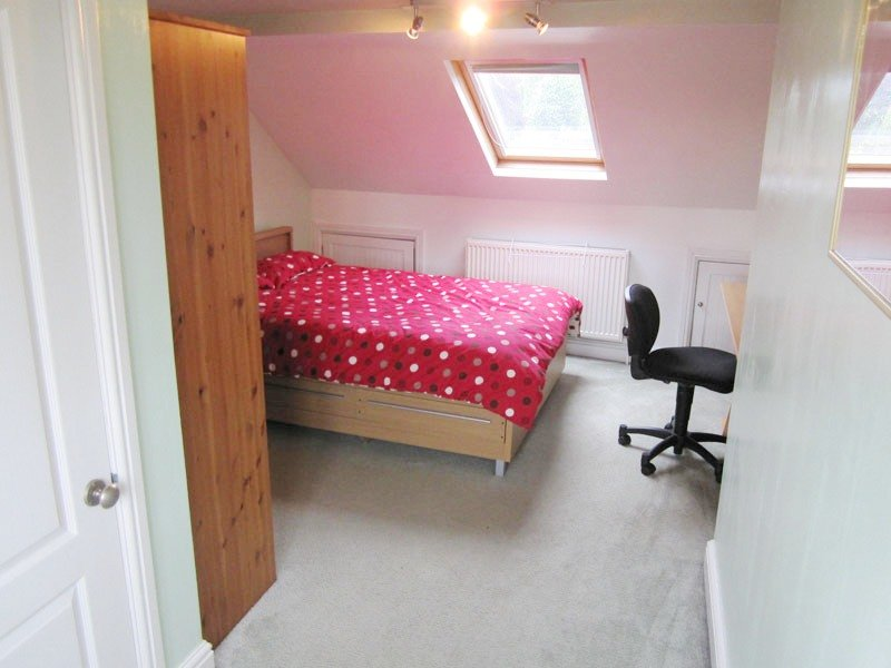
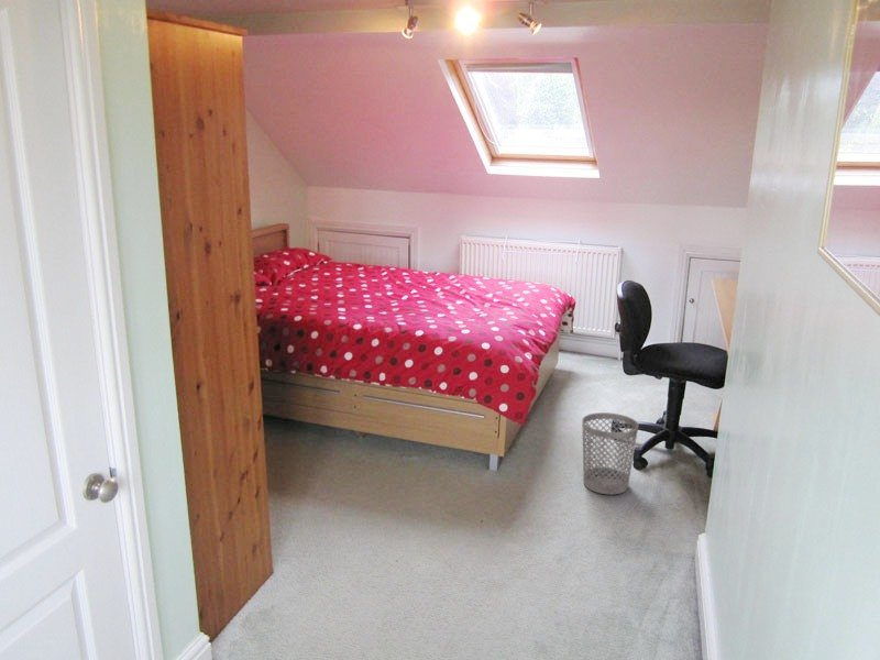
+ wastebasket (607, 453)
